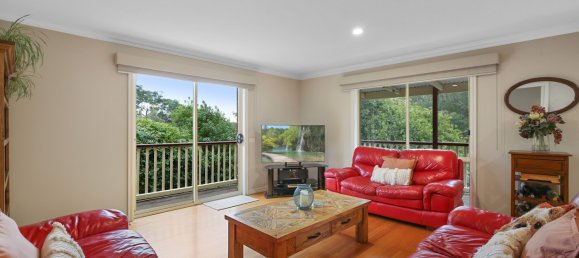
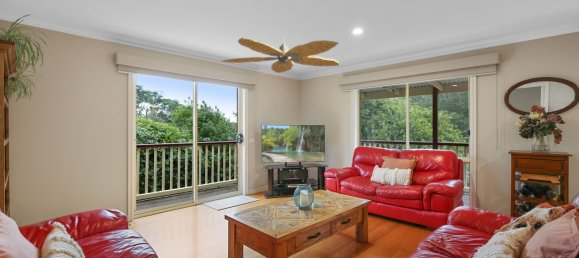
+ ceiling fan (281, 50)
